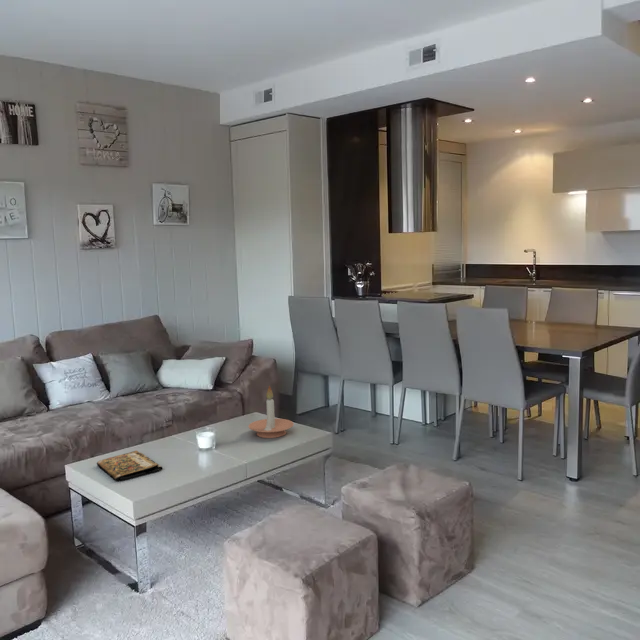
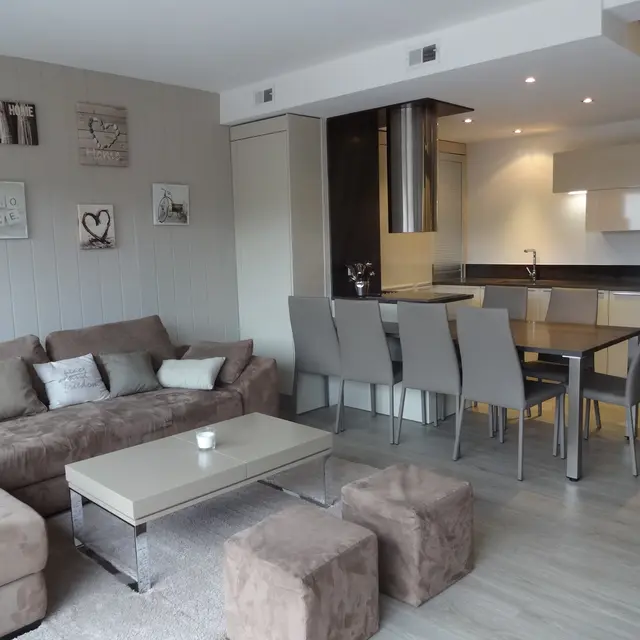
- book (129, 464)
- candle holder (270, 409)
